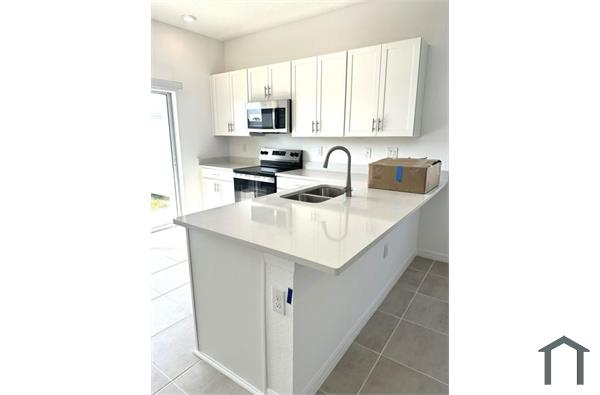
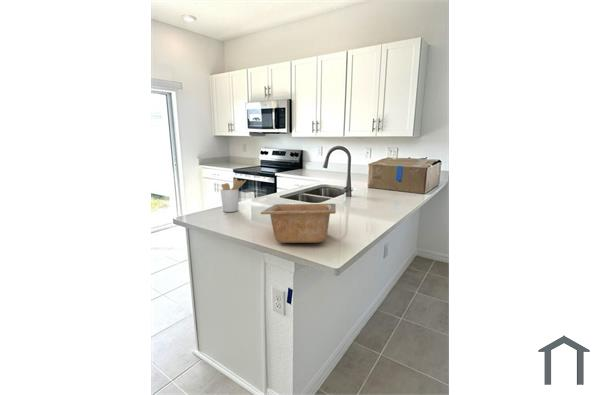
+ serving bowl (302, 222)
+ utensil holder (233, 194)
